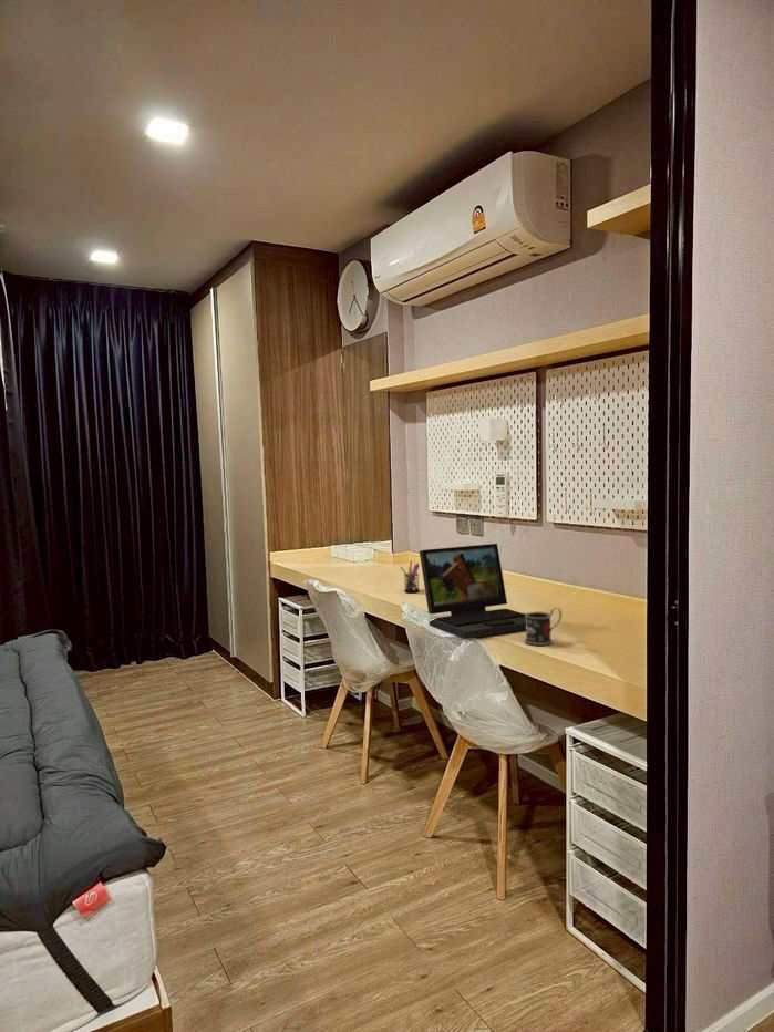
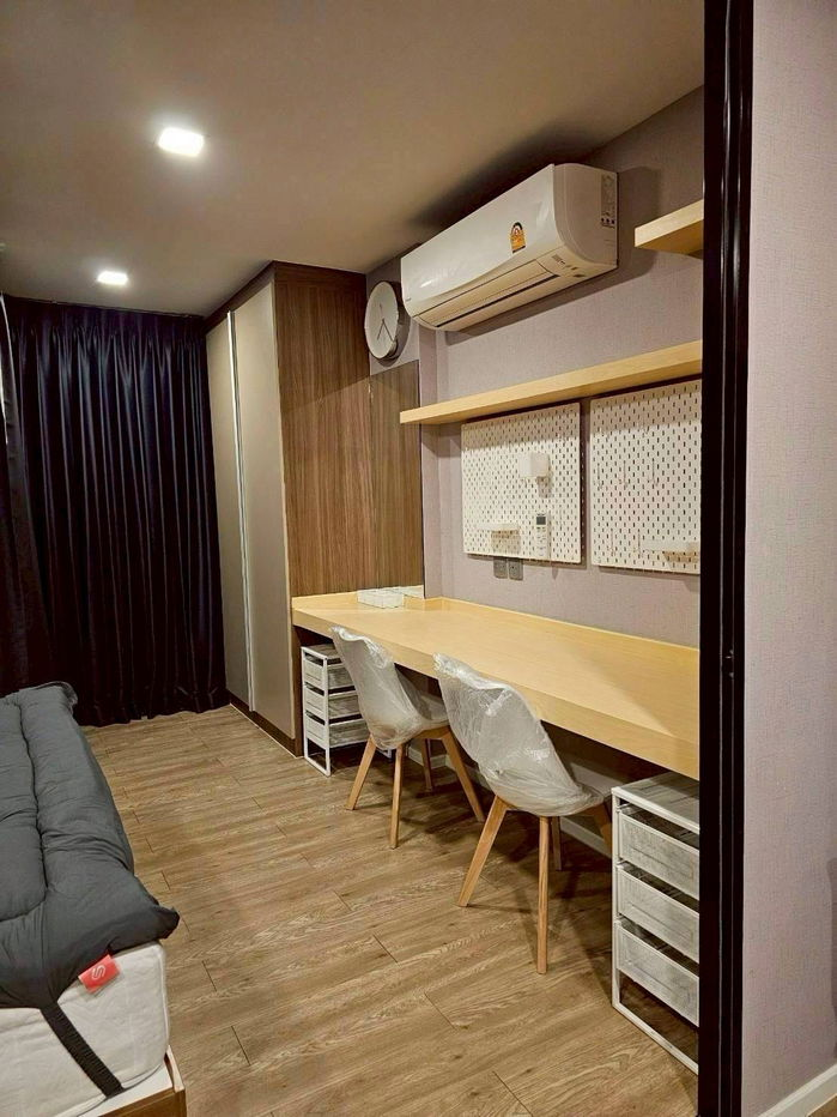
- pen holder (410, 576)
- mug (544, 625)
- laptop (479, 587)
